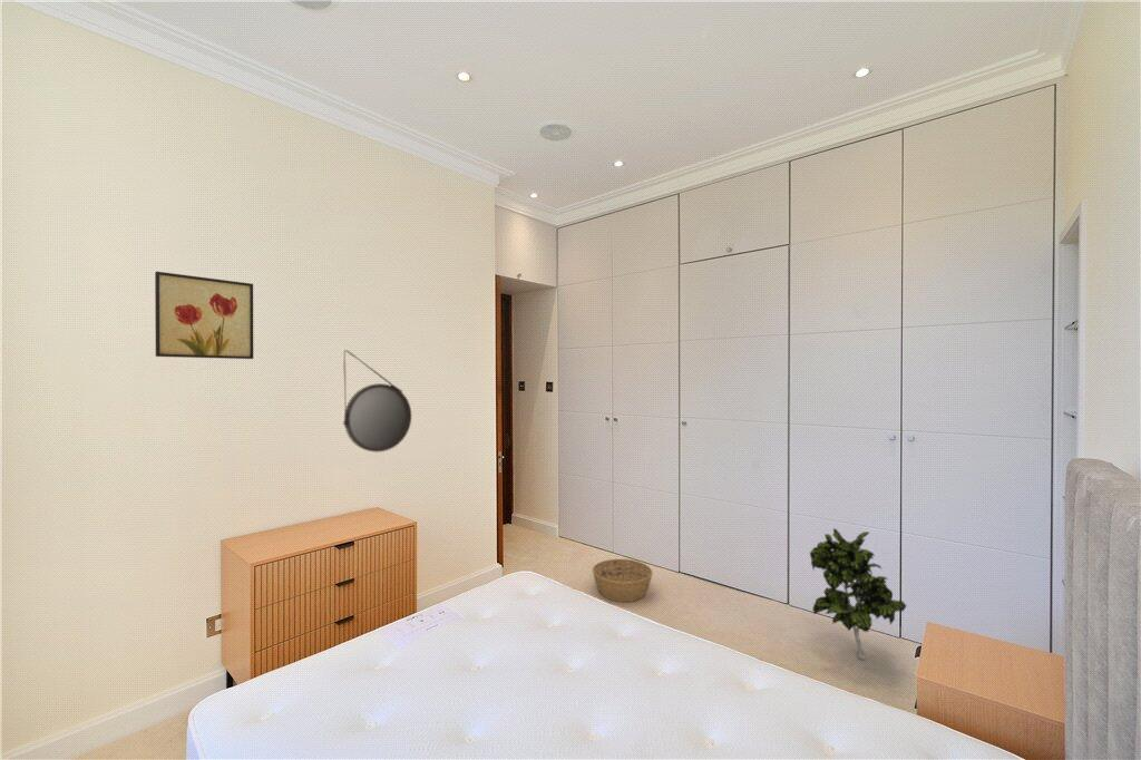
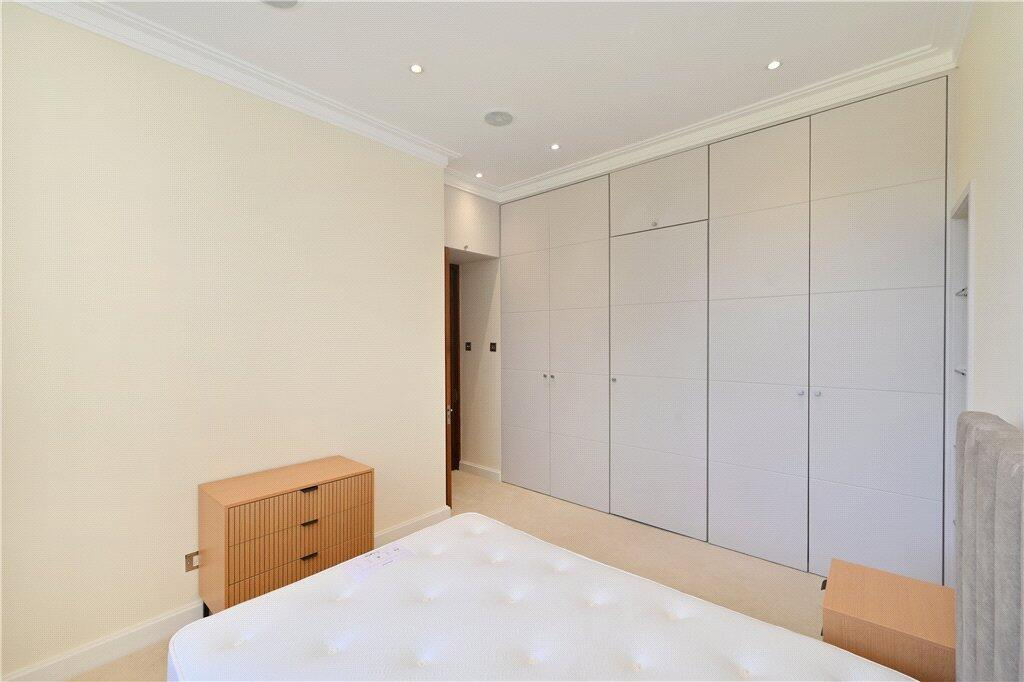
- home mirror (378, 401)
- indoor plant (856, 597)
- basket (622, 581)
- wall art (206, 318)
